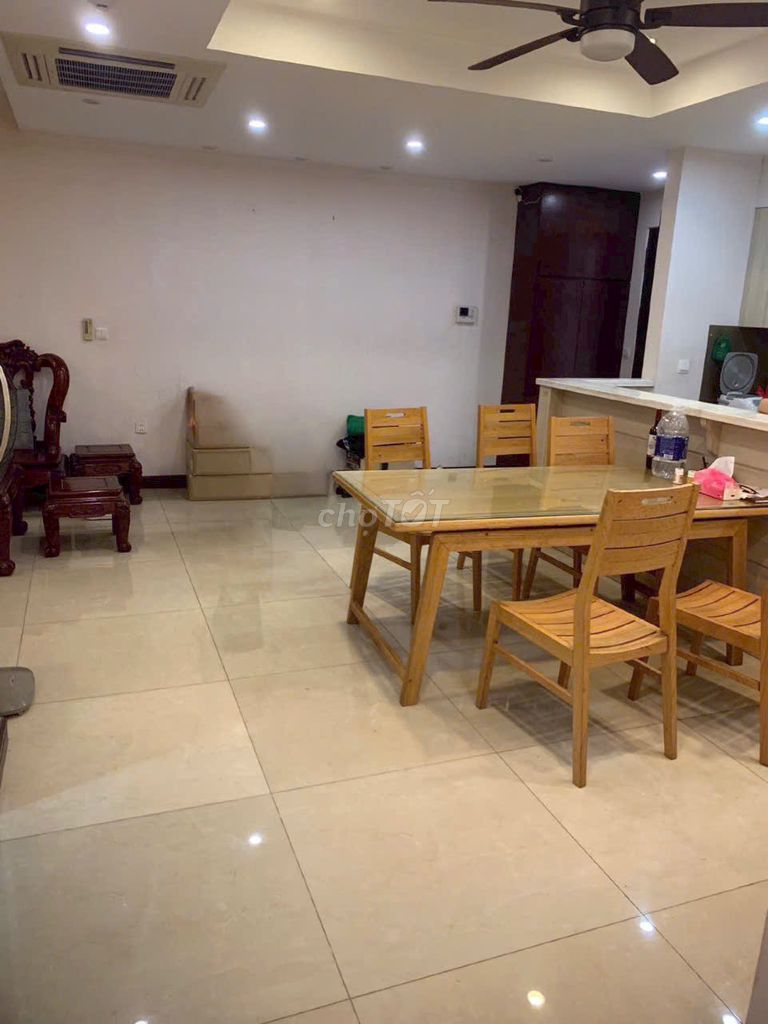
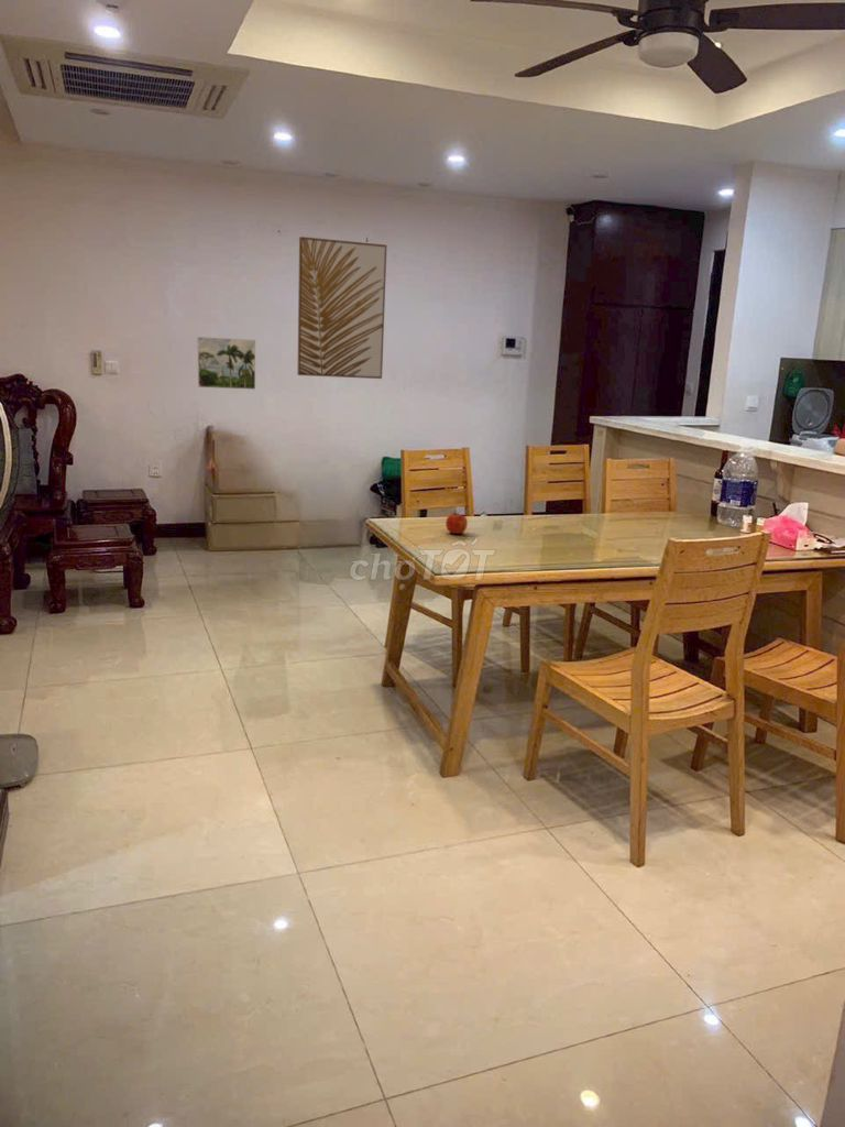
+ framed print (227, 363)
+ fruit (457, 522)
+ wall art (341, 309)
